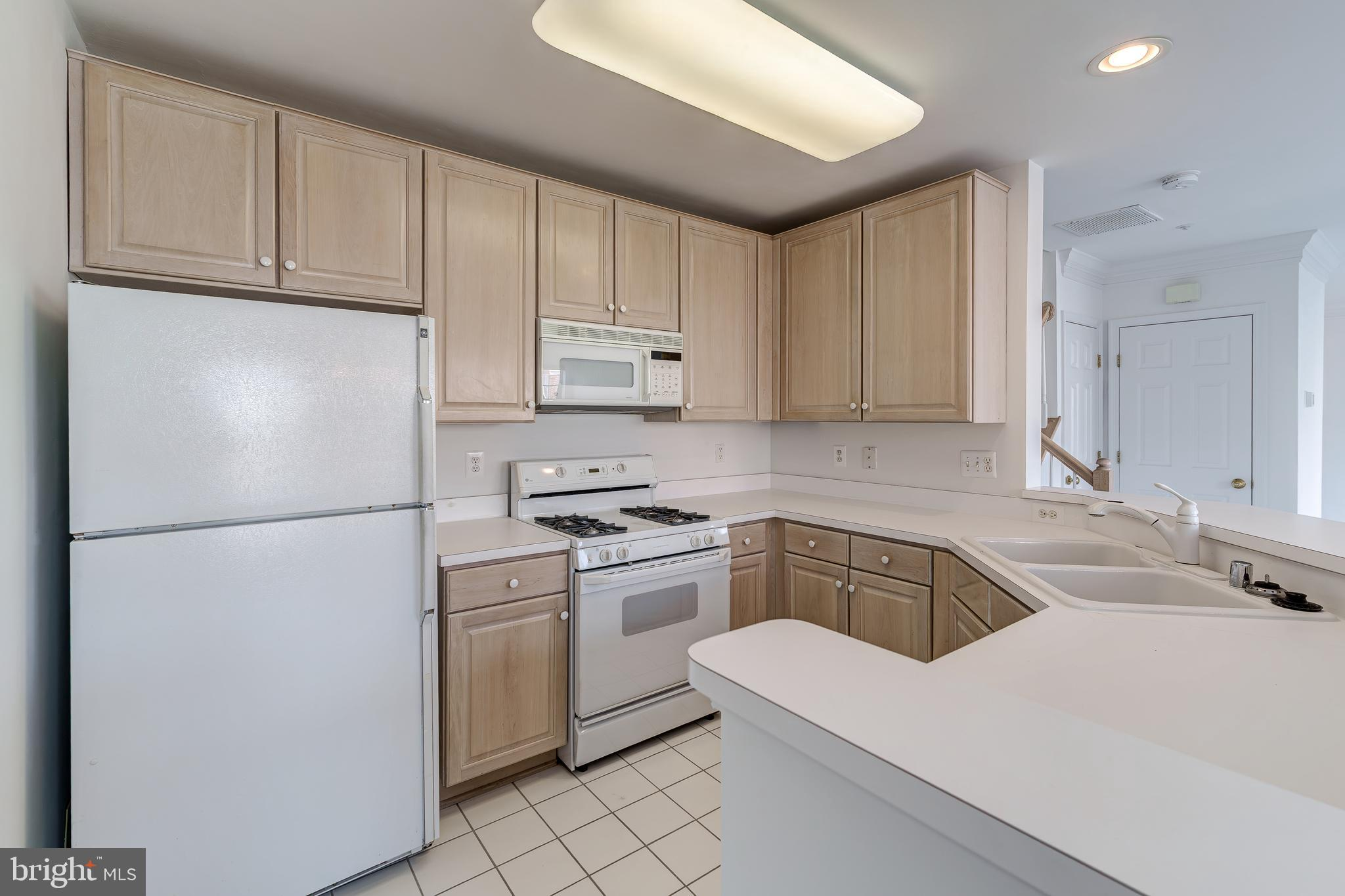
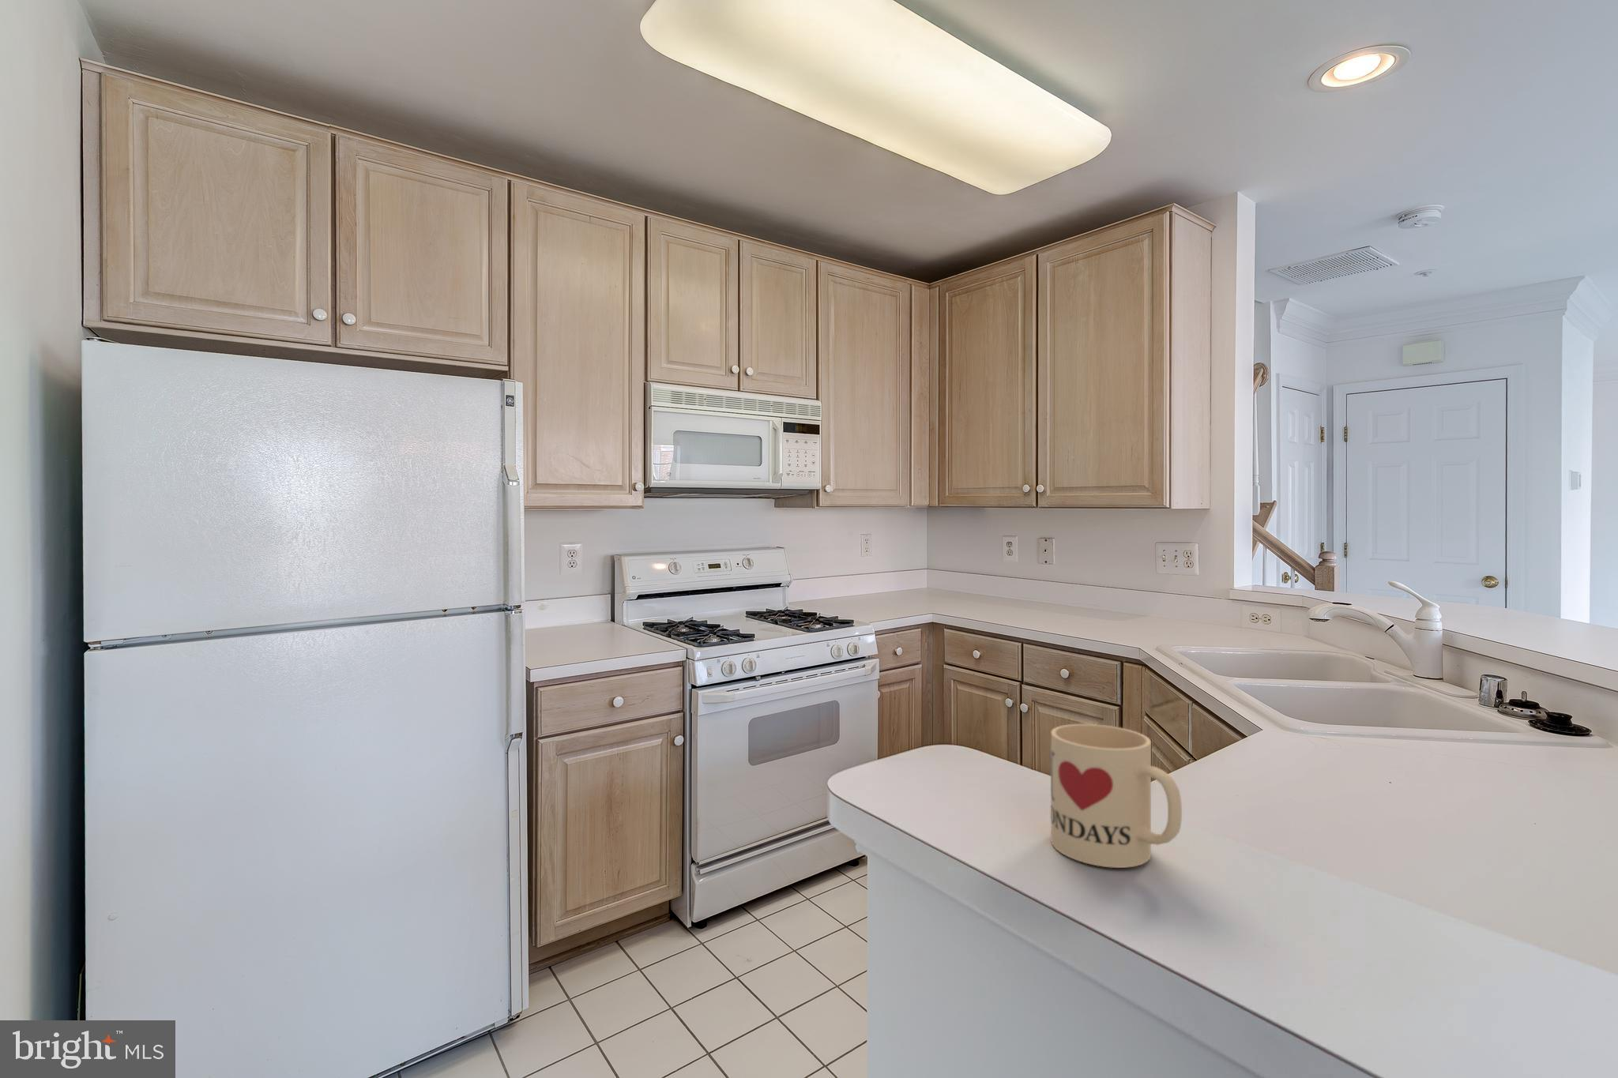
+ mug (1115, 796)
